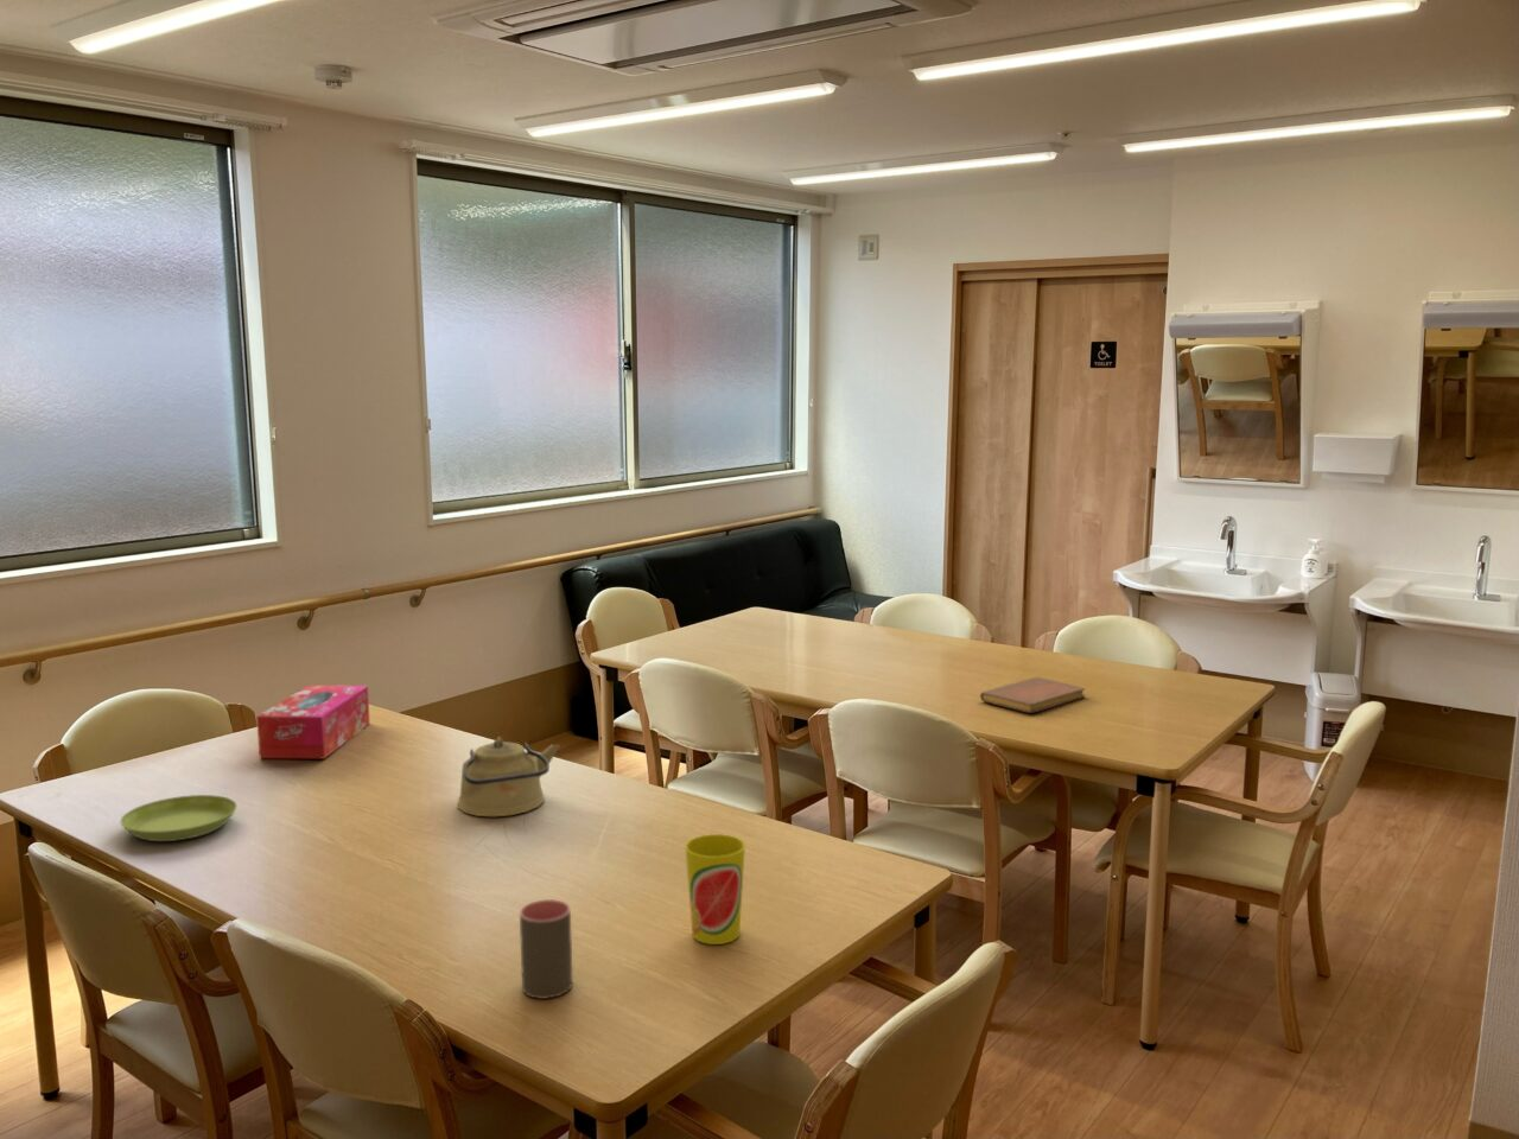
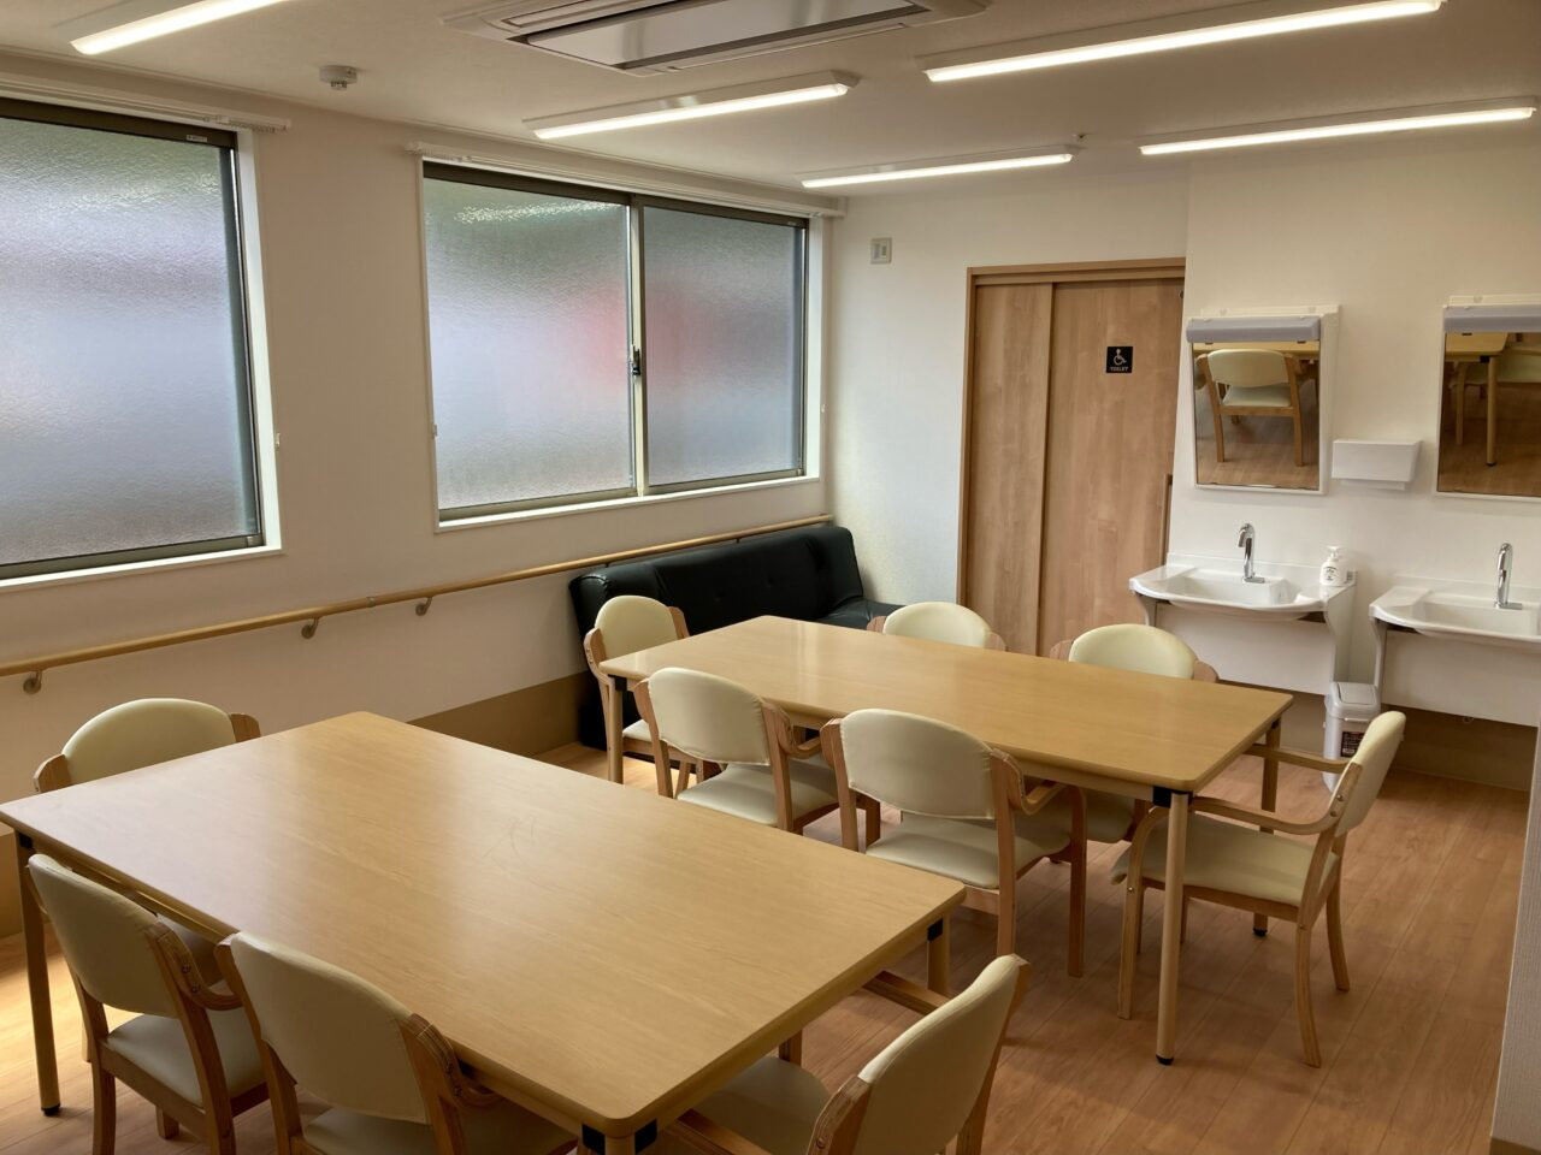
- saucer (179, 818)
- notebook (1032, 693)
- cup (715, 889)
- cup (545, 948)
- tissue box (316, 720)
- kettle (510, 768)
